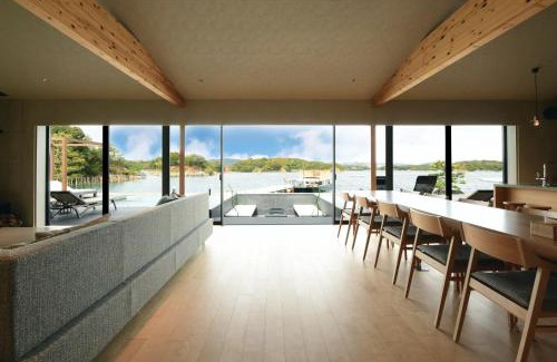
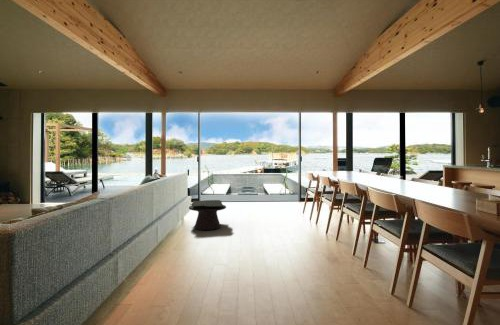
+ side table (207, 214)
